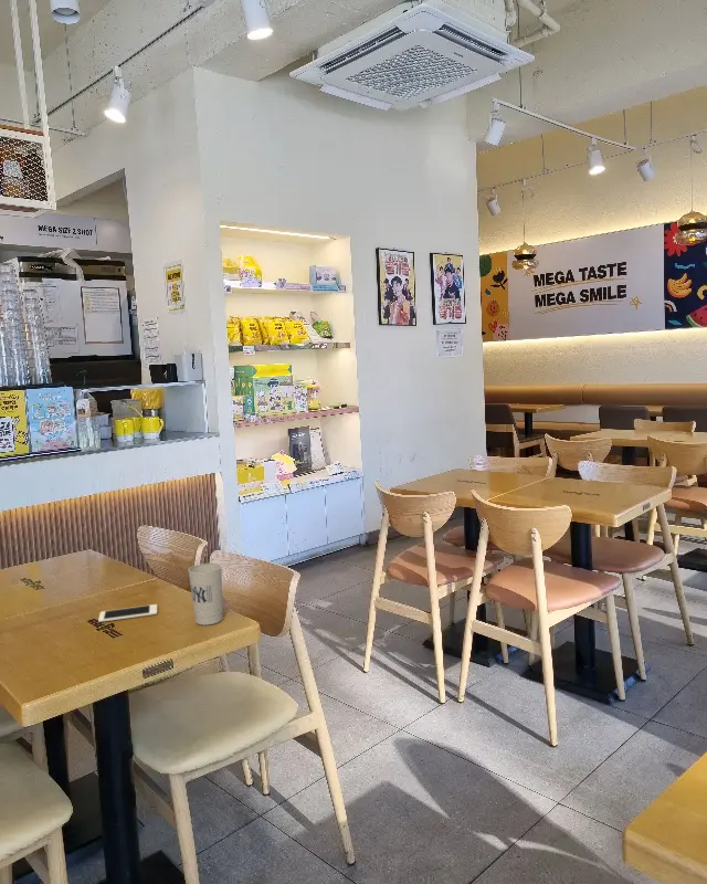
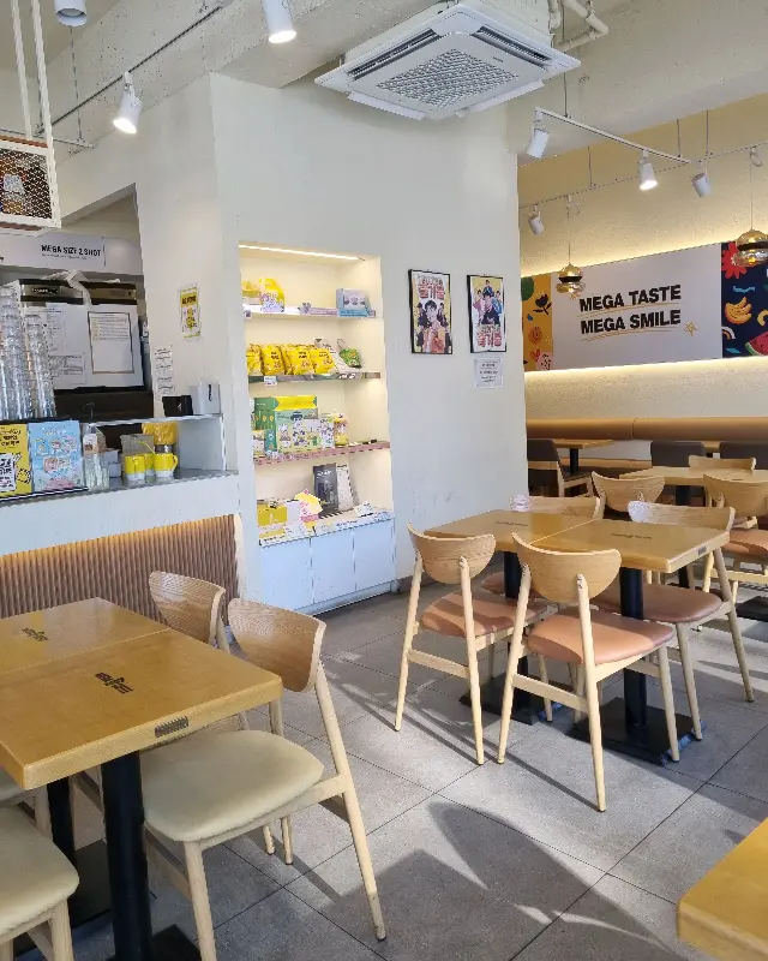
- cup (207, 593)
- cell phone (128, 612)
